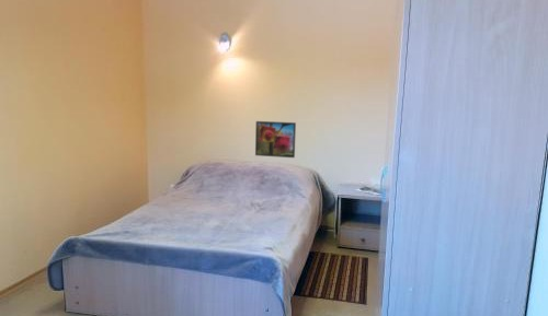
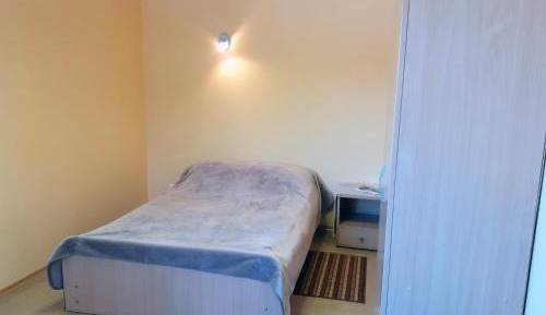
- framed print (275, 139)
